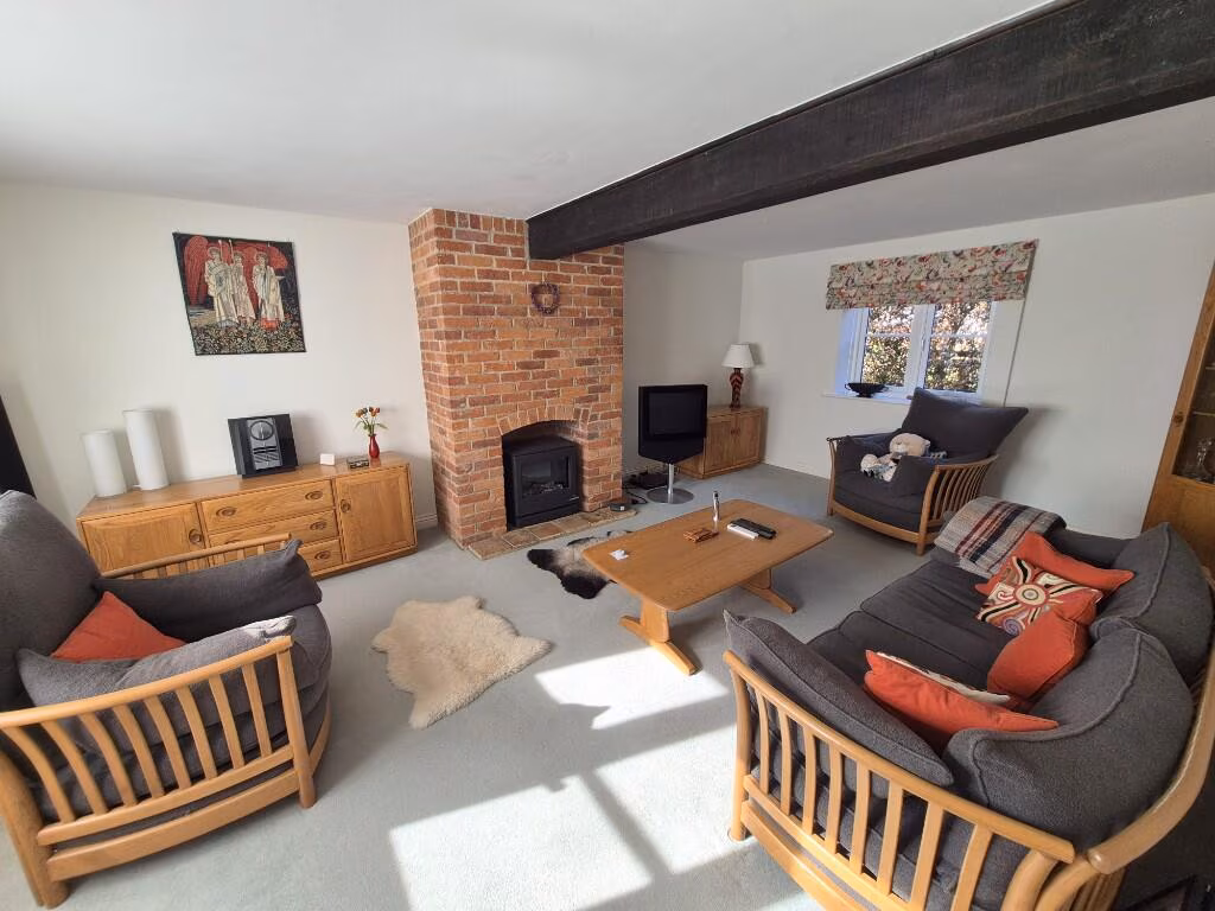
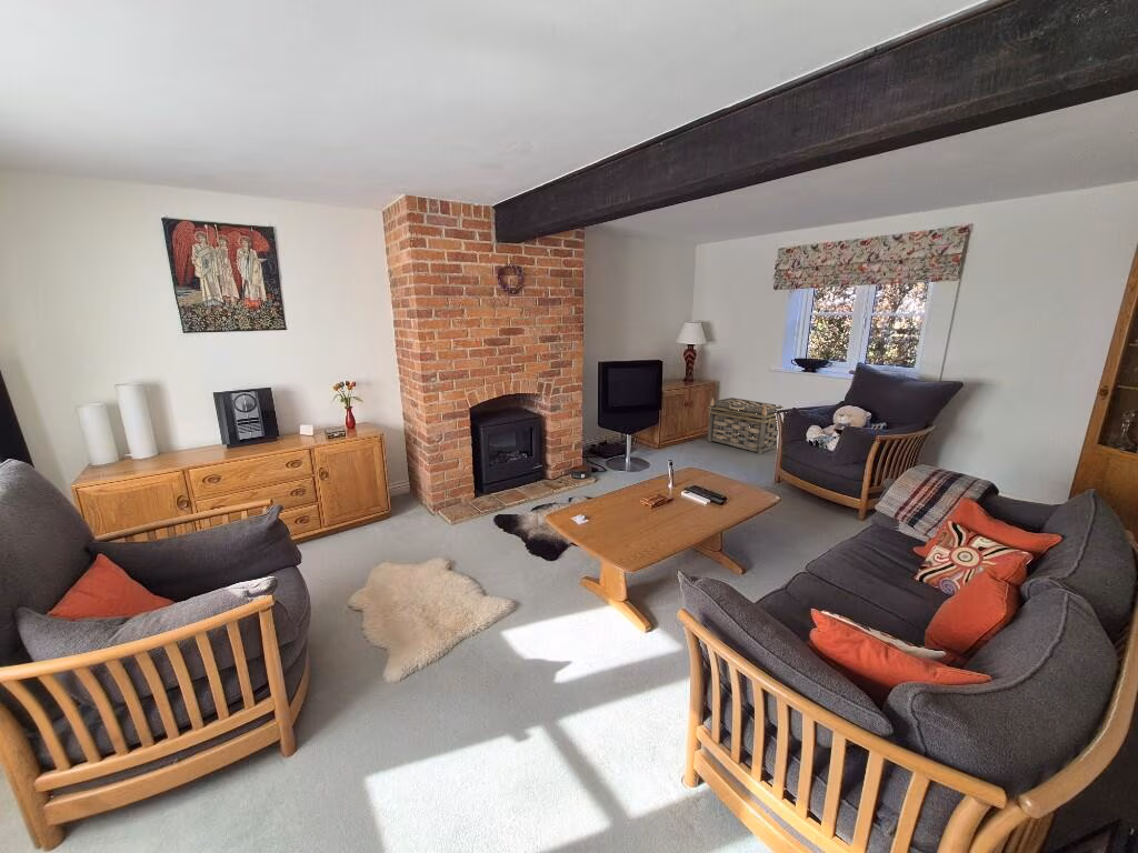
+ basket (745, 422)
